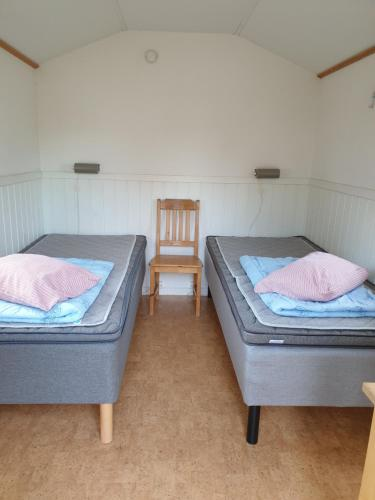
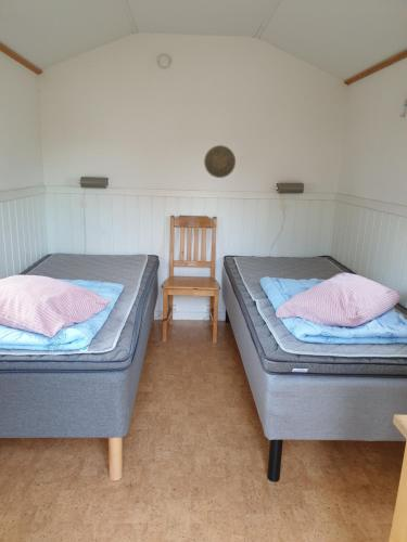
+ decorative plate (219, 162)
